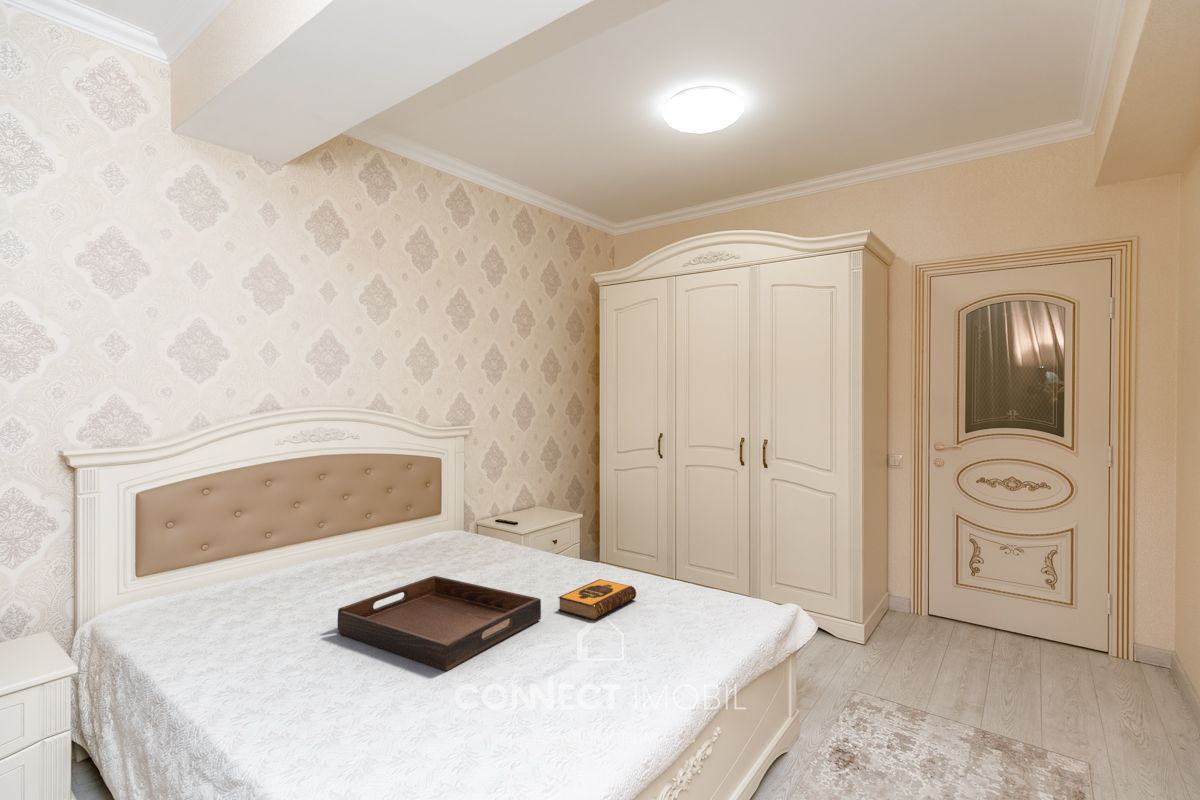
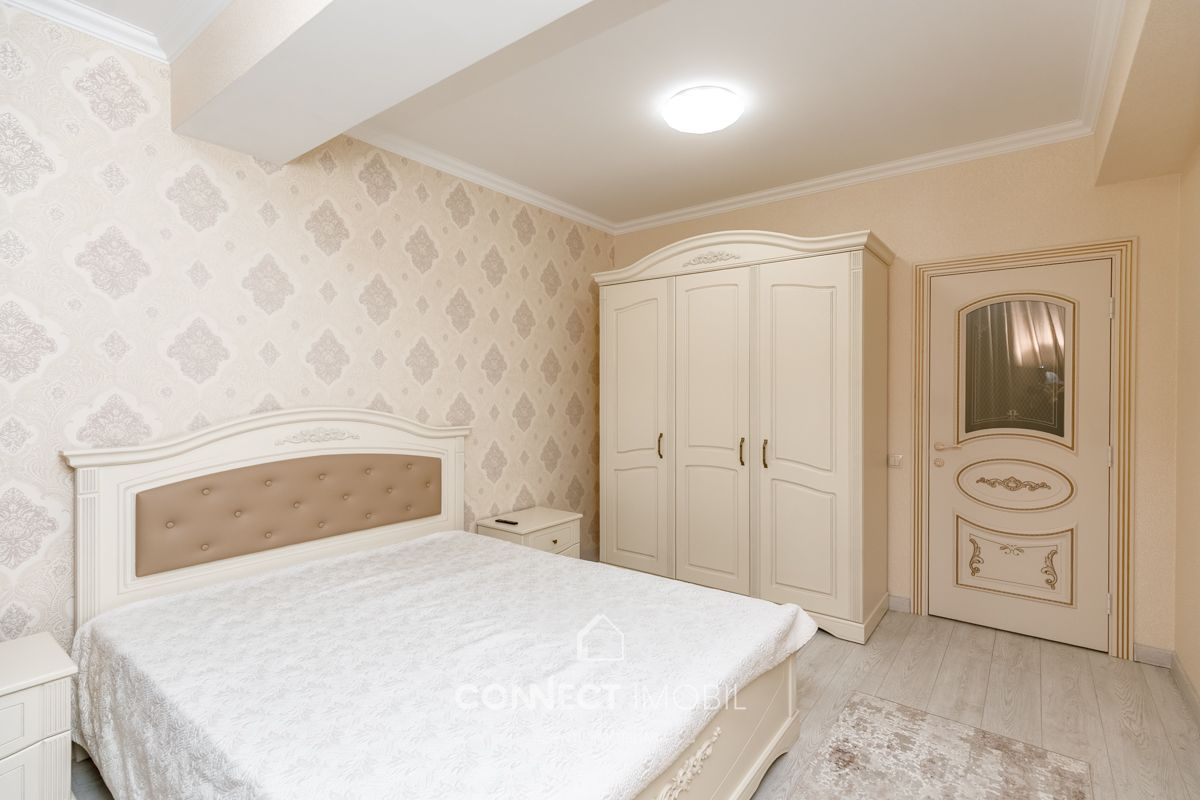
- serving tray (439, 614)
- hardback book (598, 598)
